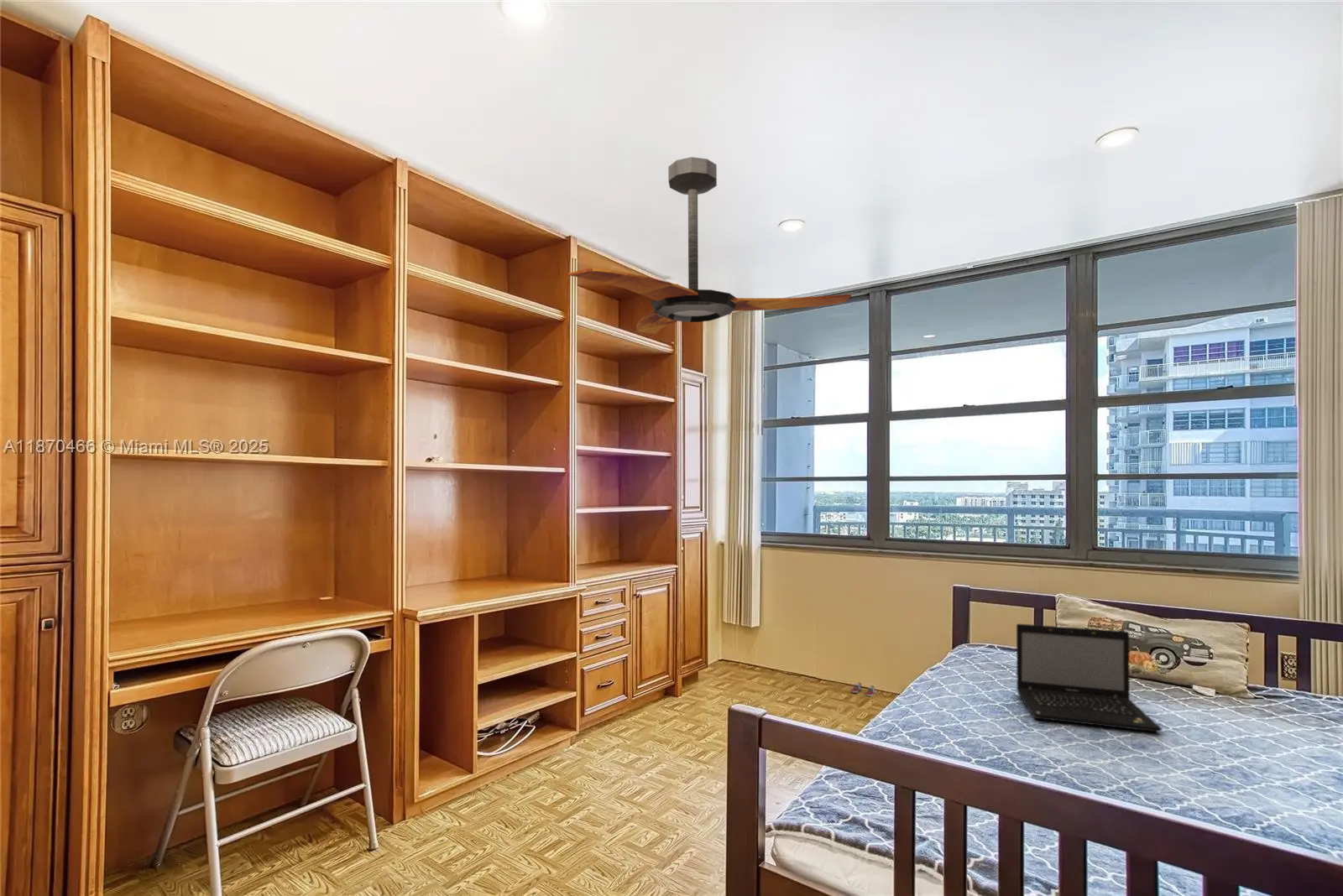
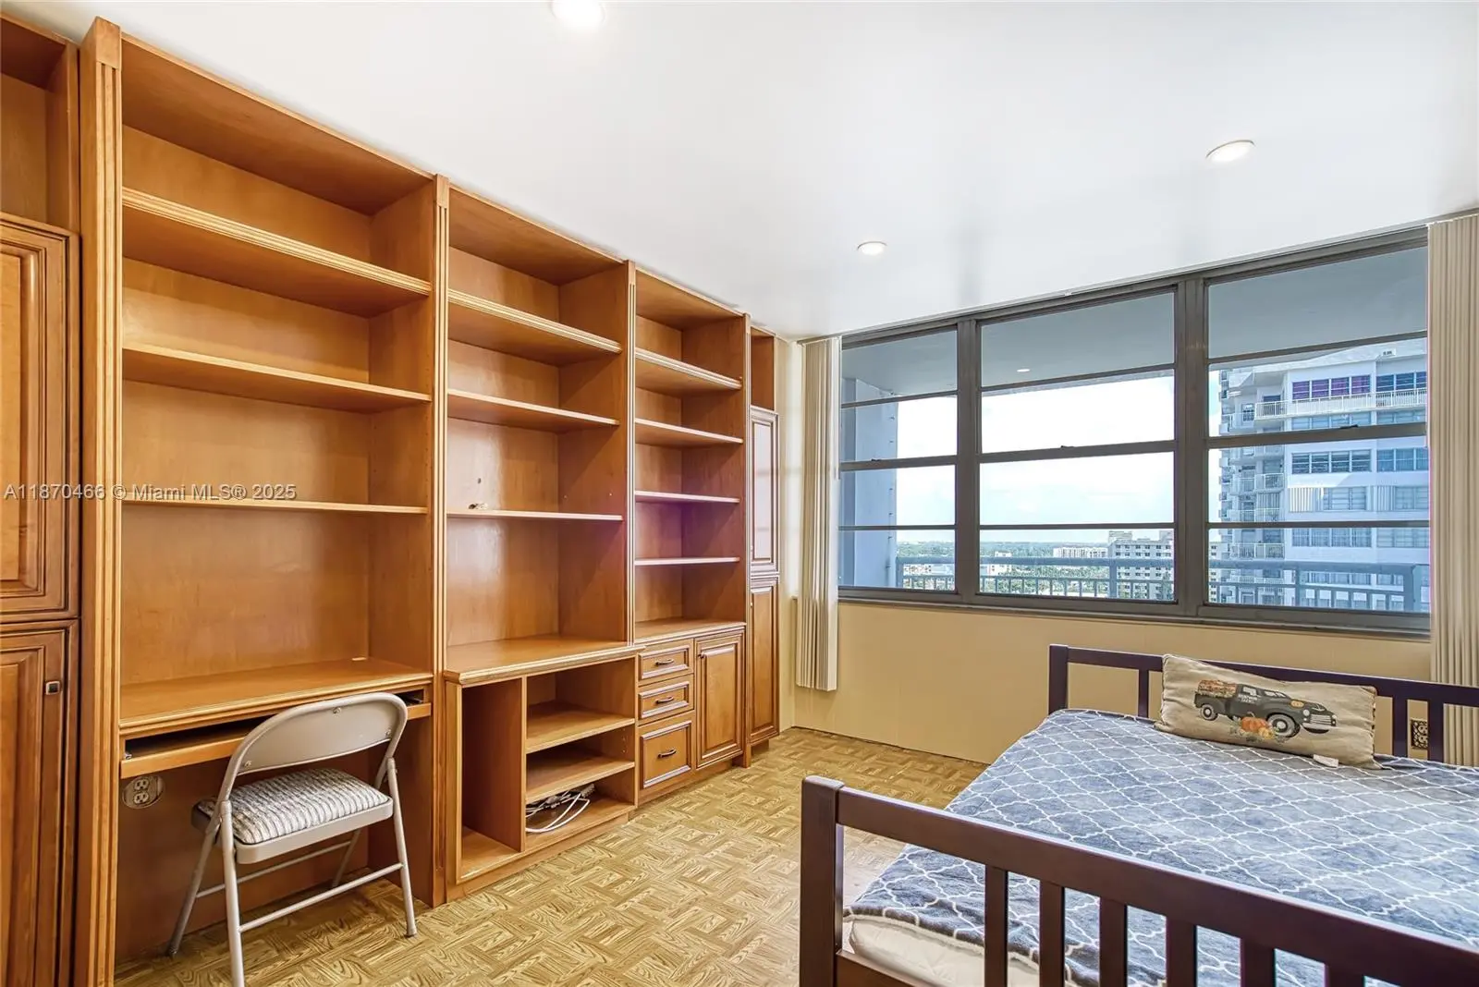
- sneaker (860, 689)
- ceiling fan (698, 245)
- laptop (1083, 675)
